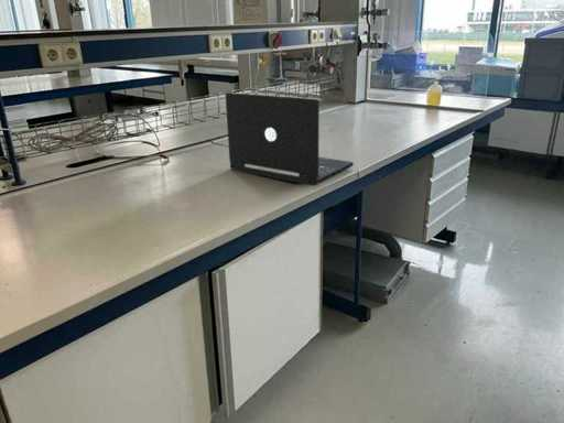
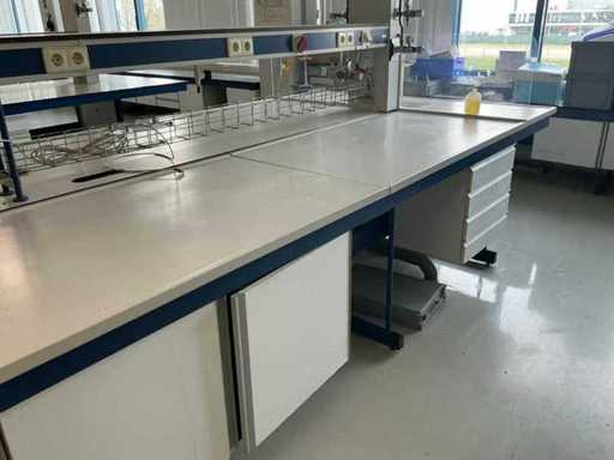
- laptop (291, 131)
